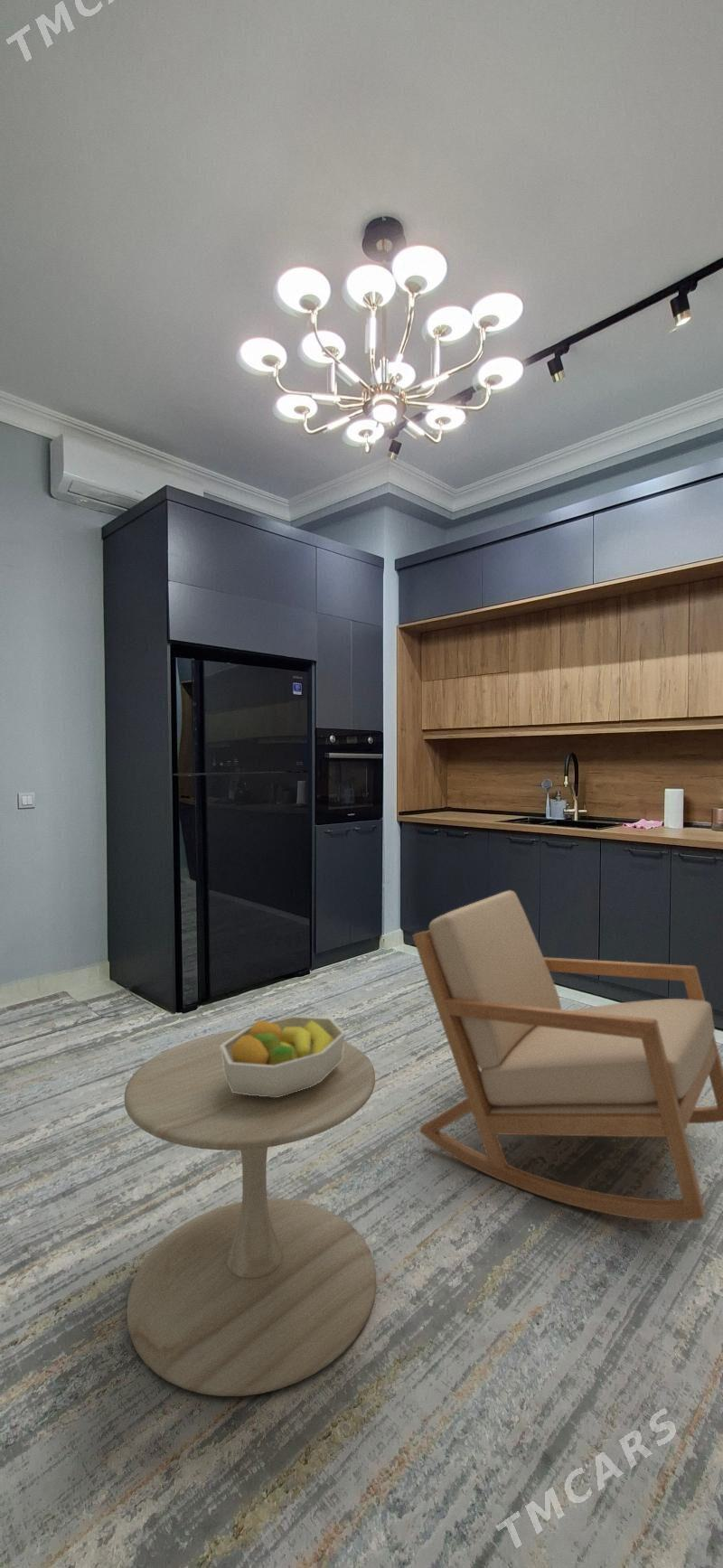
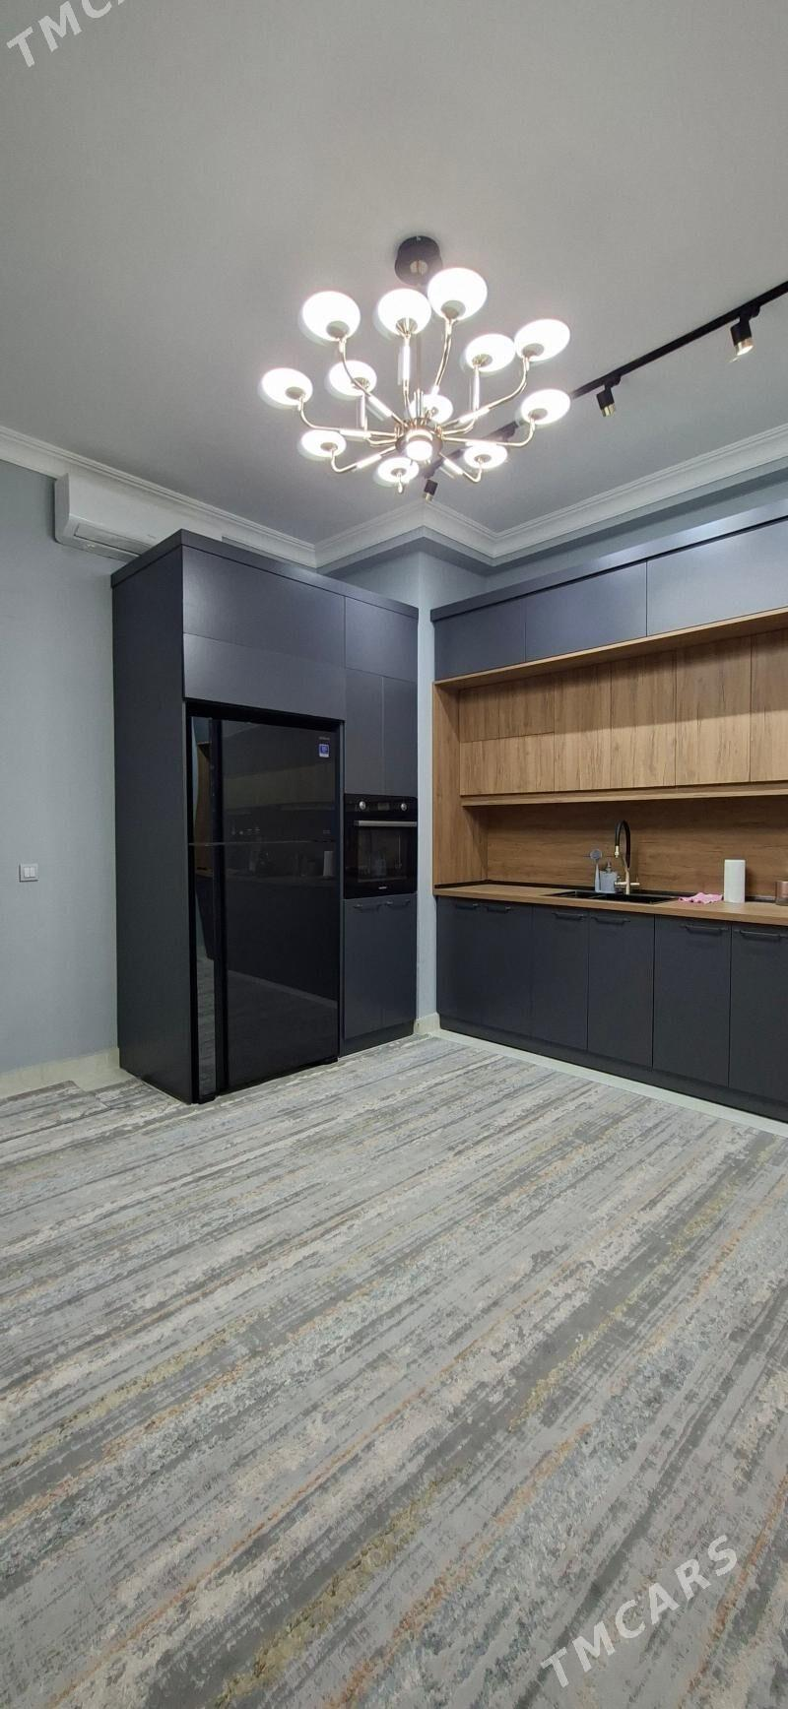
- fruit bowl (284, 1045)
- chair (573, 1029)
- side table (254, 1178)
